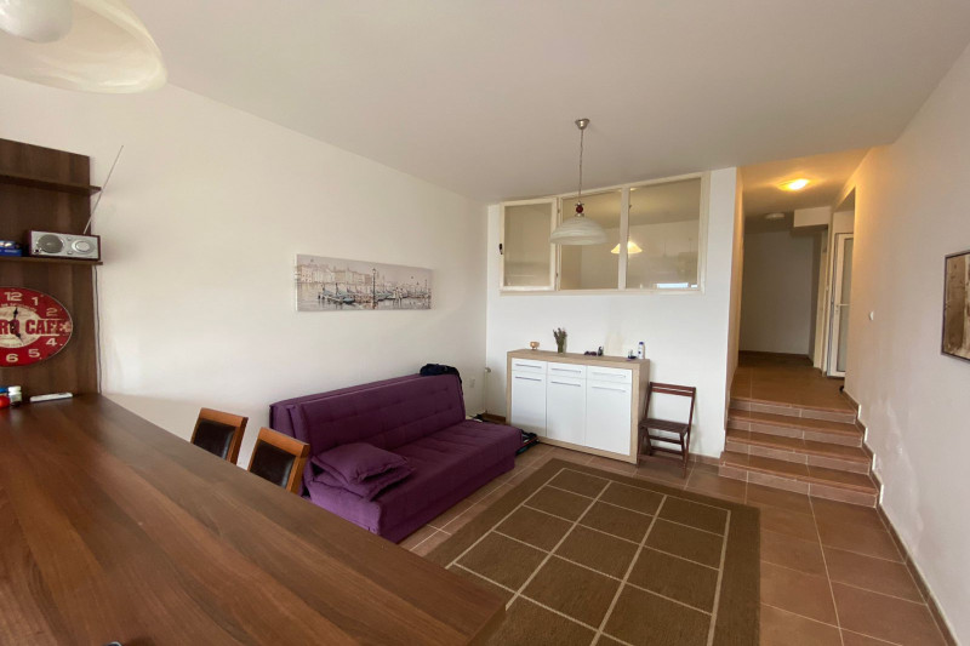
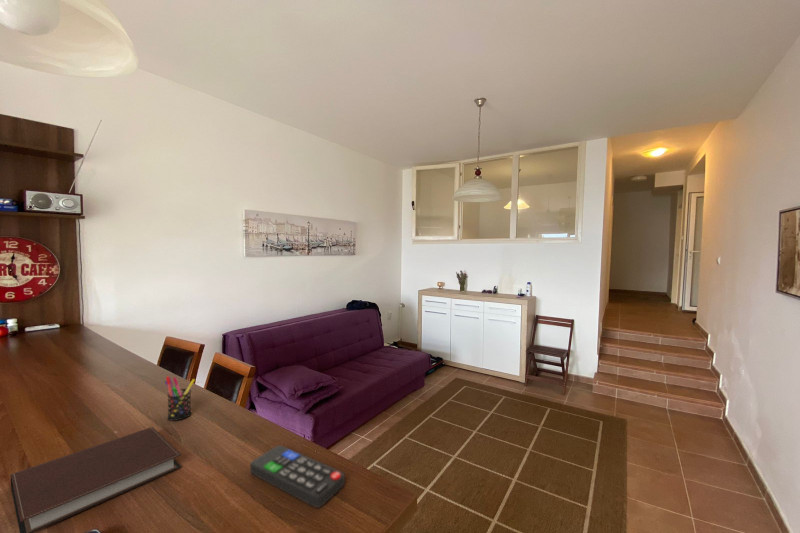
+ notebook (100, 469)
+ remote control (296, 472)
+ pen holder (177, 396)
